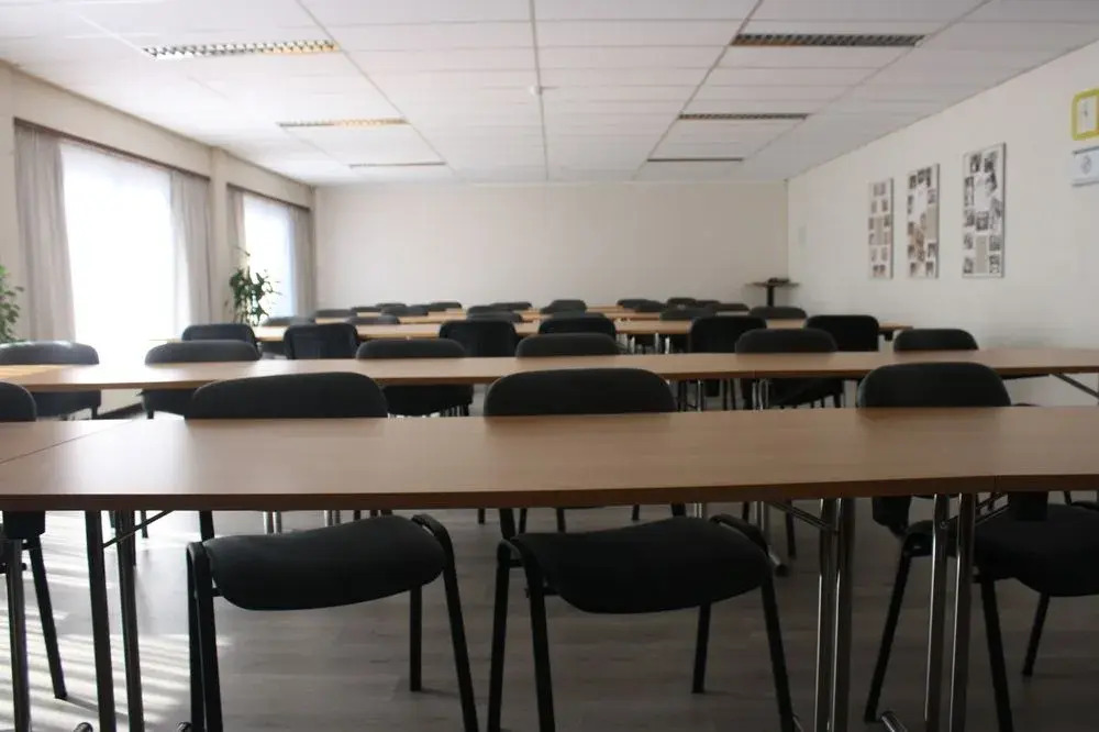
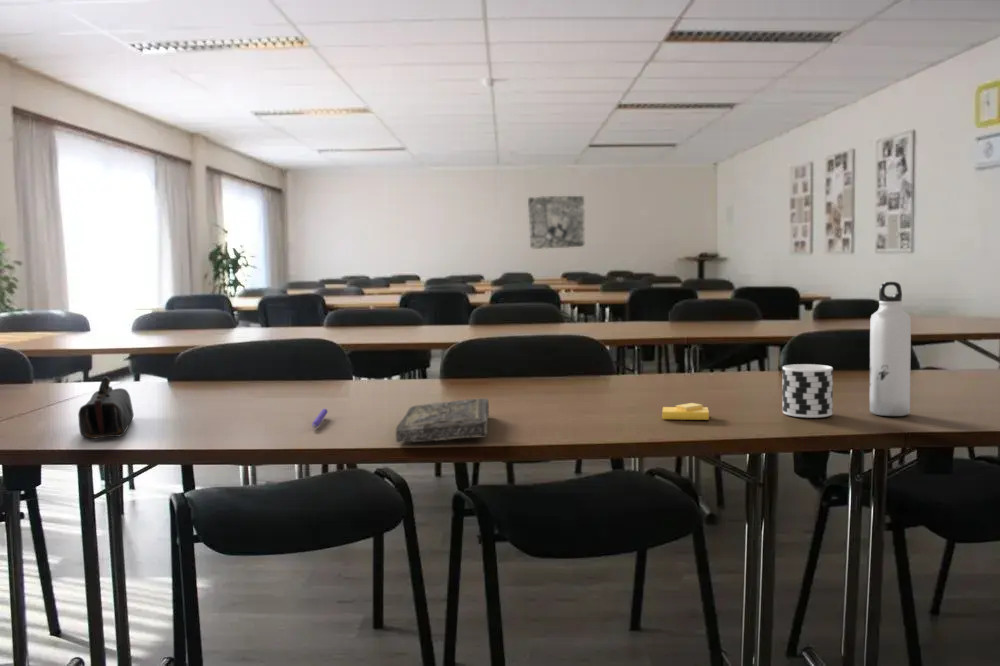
+ pen (319, 418)
+ book (446, 418)
+ map (556, 222)
+ water bottle (890, 347)
+ cup (803, 389)
+ pencil case (105, 402)
+ sticky notes (685, 411)
